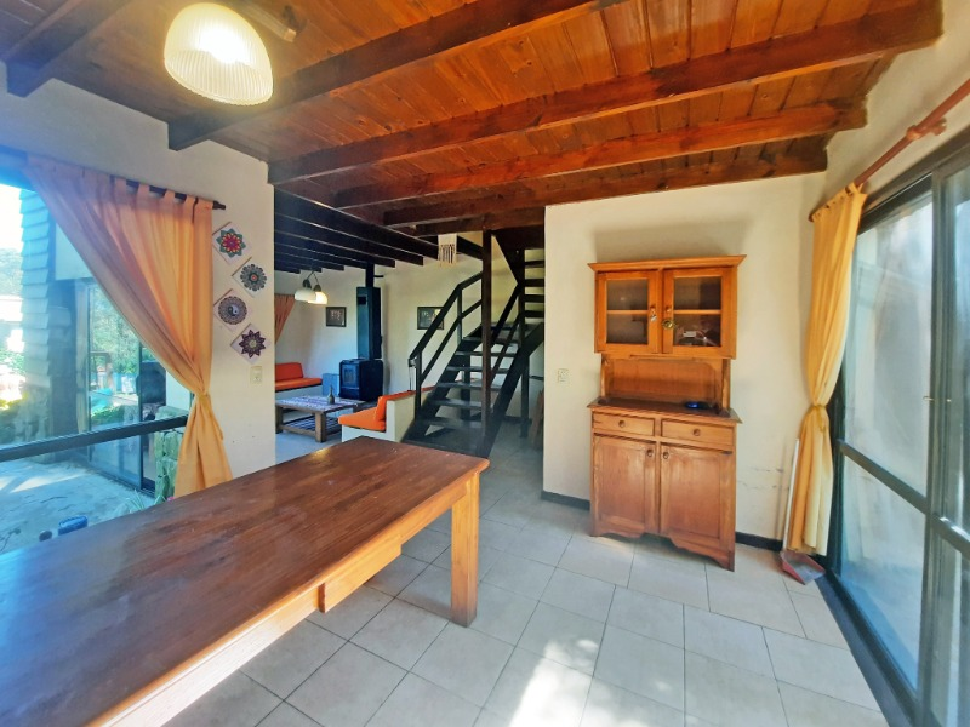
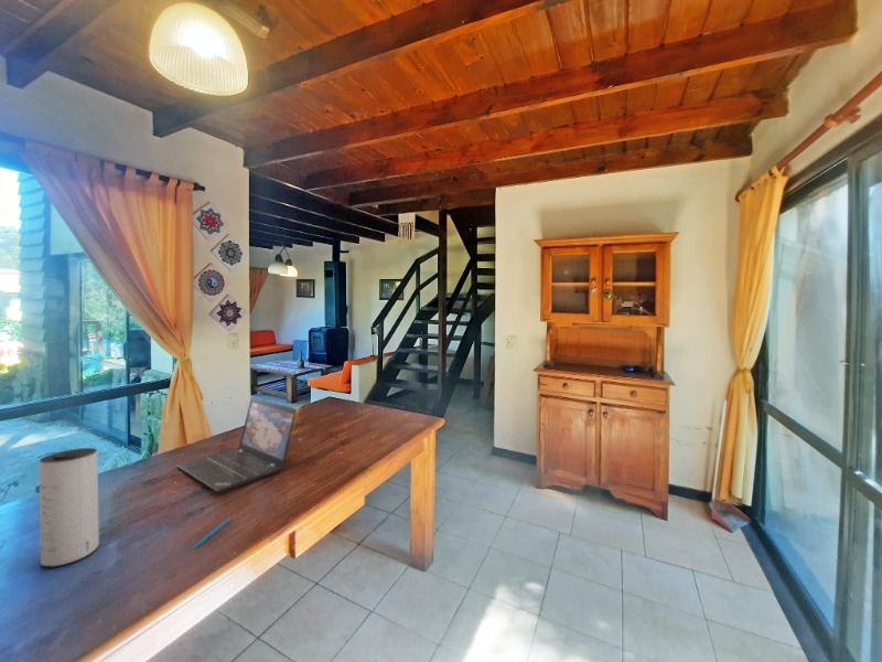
+ pen (213, 531)
+ speaker (69, 503)
+ laptop (240, 439)
